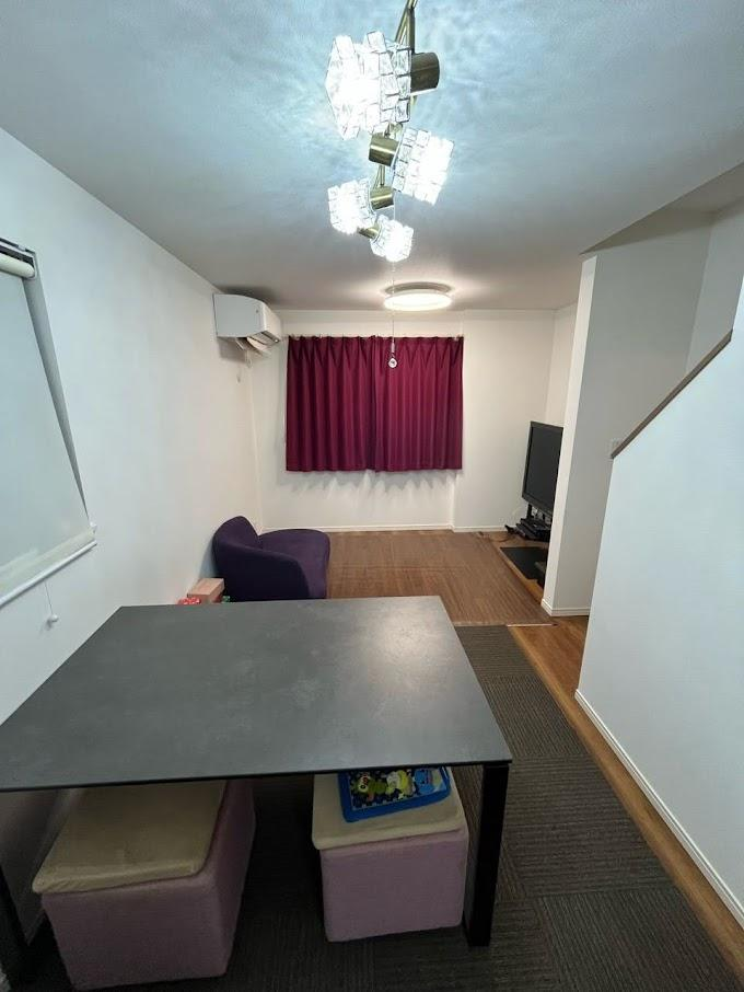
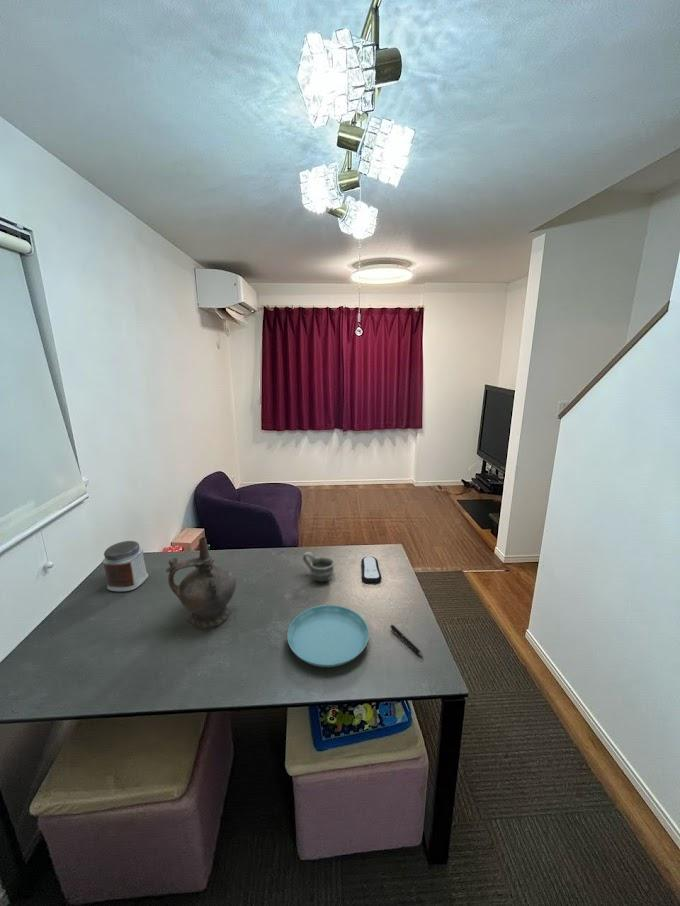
+ pen (406, 640)
+ jar (125, 565)
+ cup (320, 566)
+ remote control (370, 568)
+ saucer (328, 635)
+ ceremonial vessel (202, 579)
